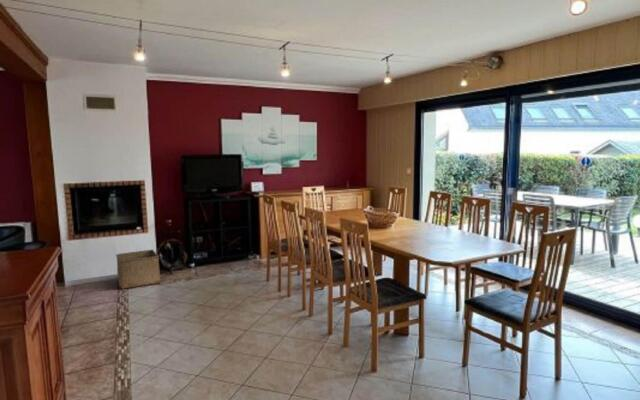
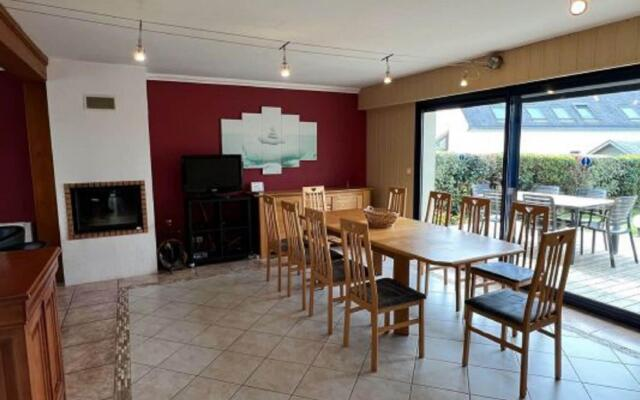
- storage bin (138, 268)
